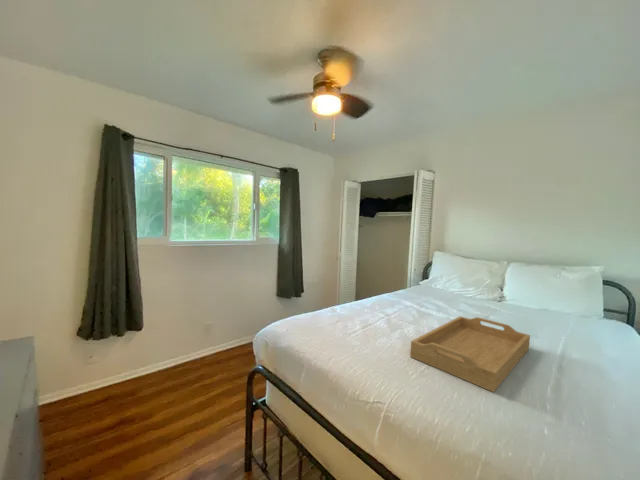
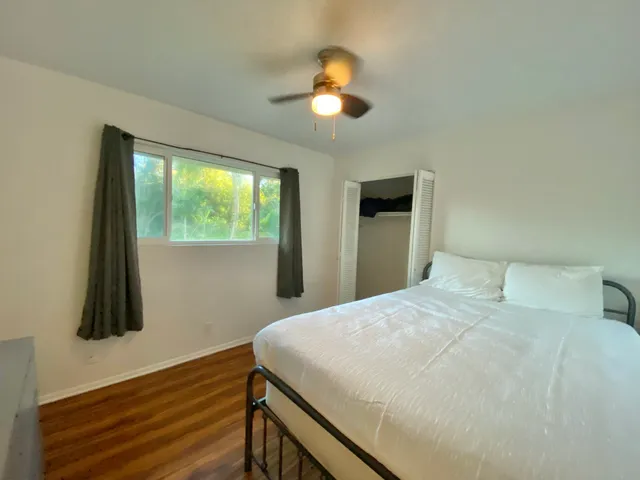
- serving tray (473, 343)
